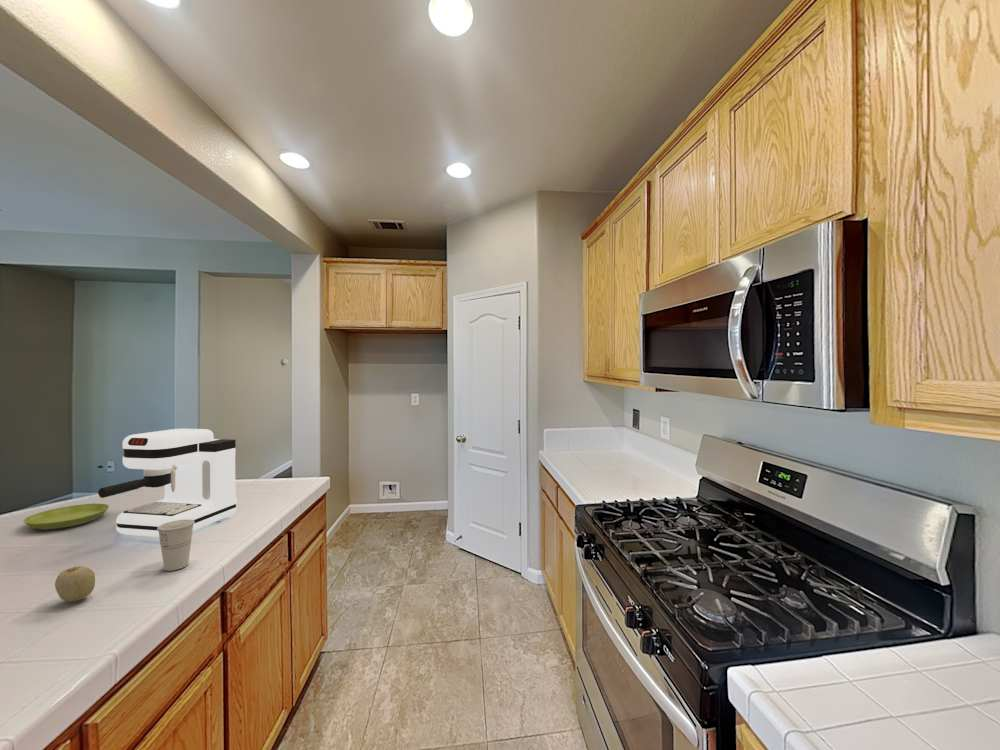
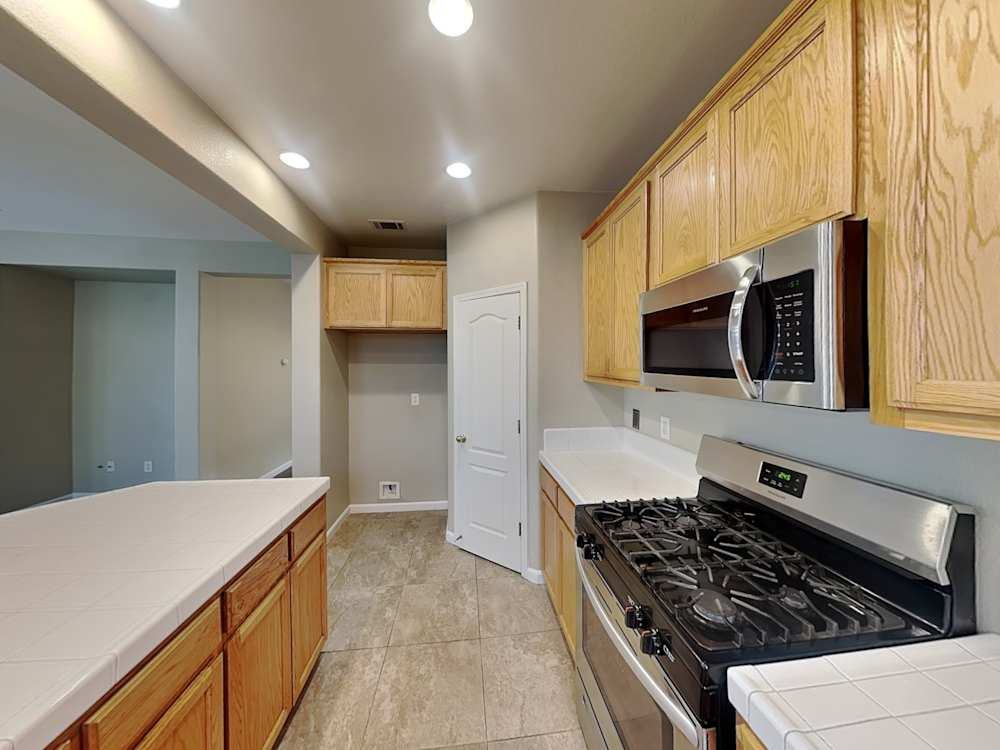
- cup (176, 544)
- coffee maker (176, 479)
- fruit (75, 584)
- saucer (68, 516)
